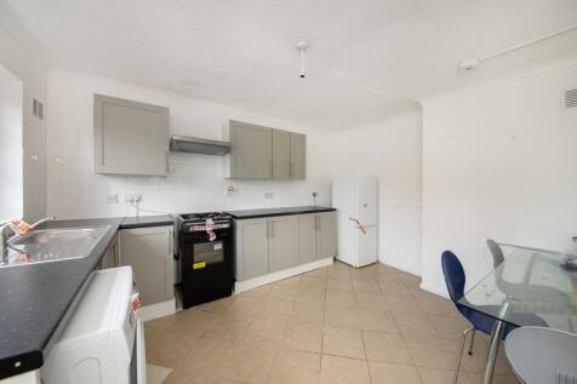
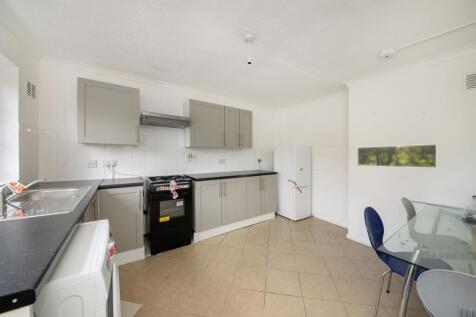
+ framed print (392, 156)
